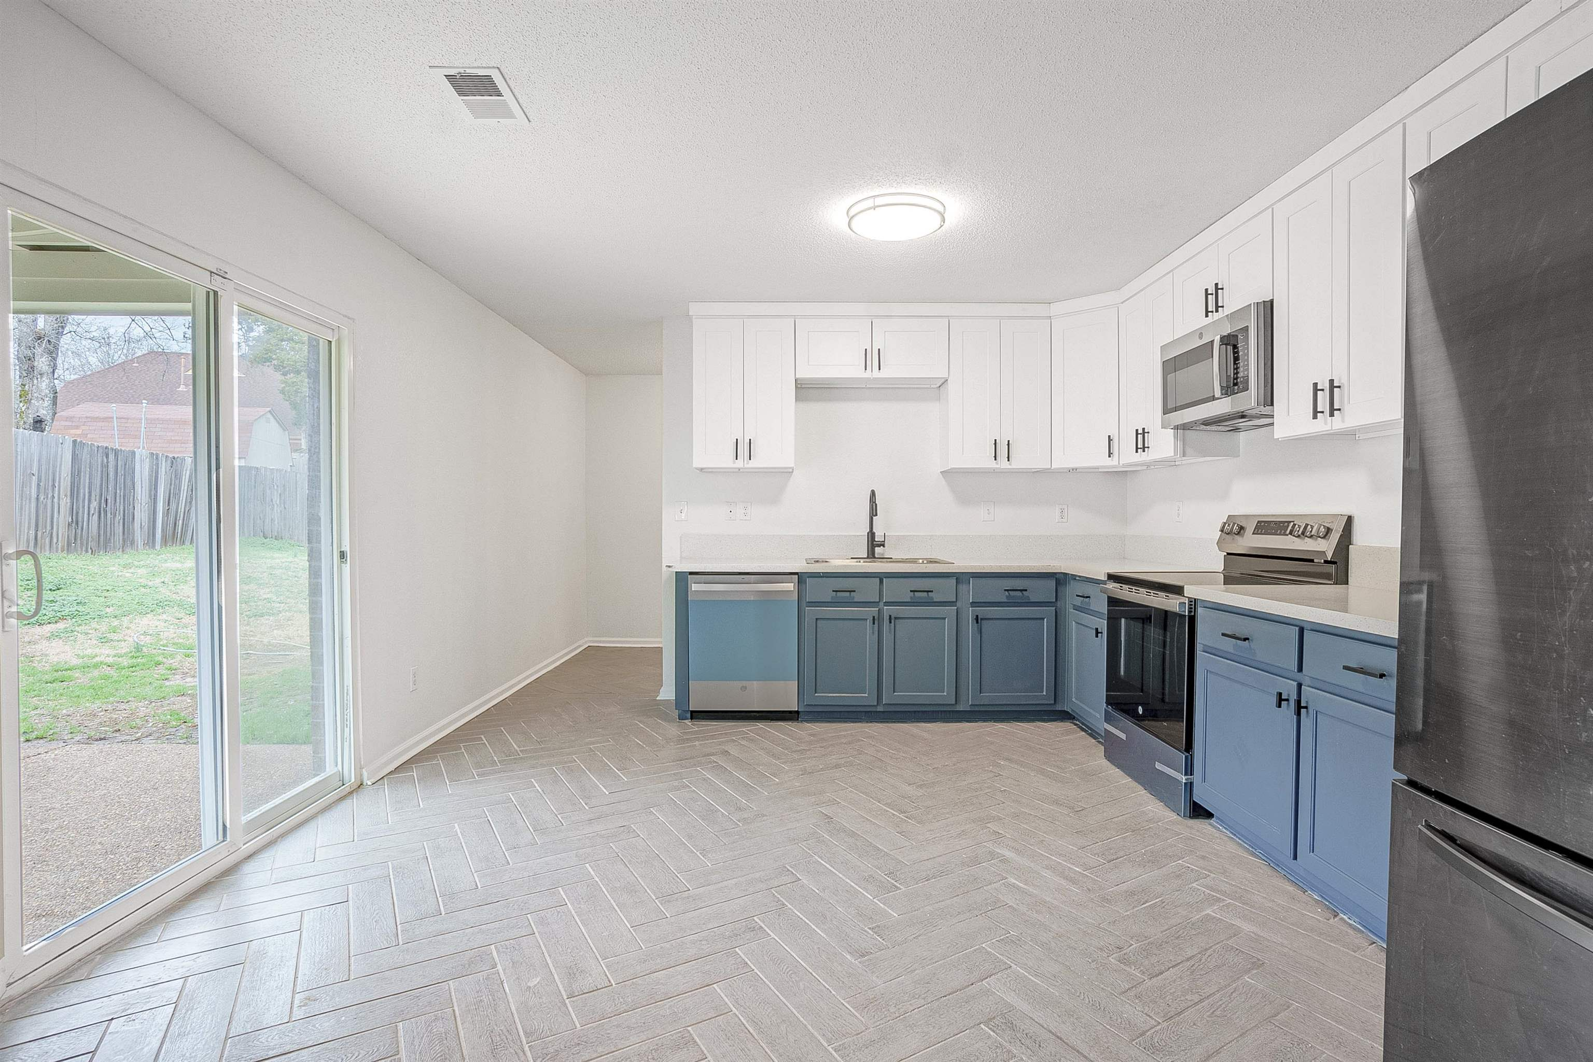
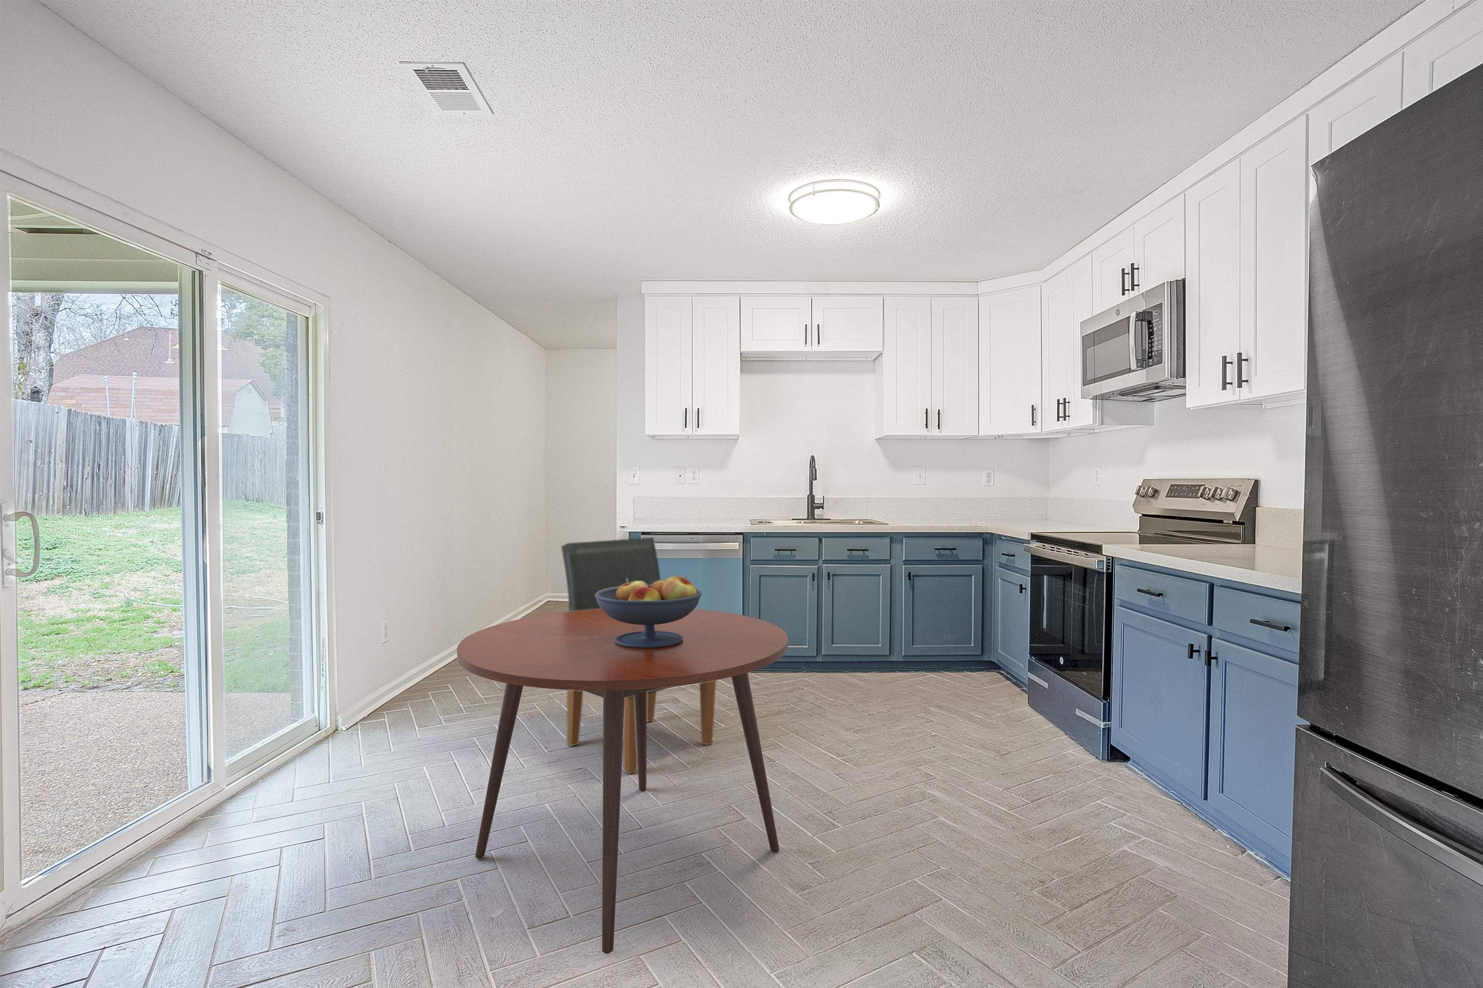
+ fruit bowl (649, 608)
+ dining chair (653, 689)
+ dining table (622, 745)
